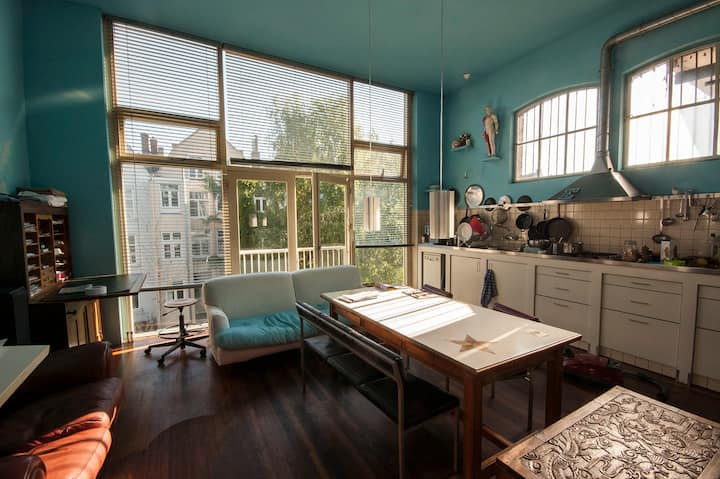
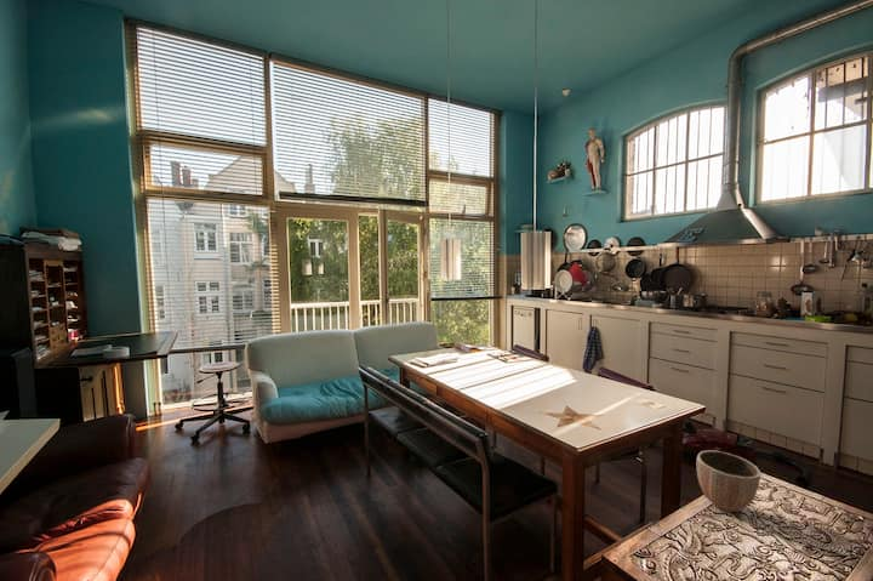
+ decorative bowl (726, 484)
